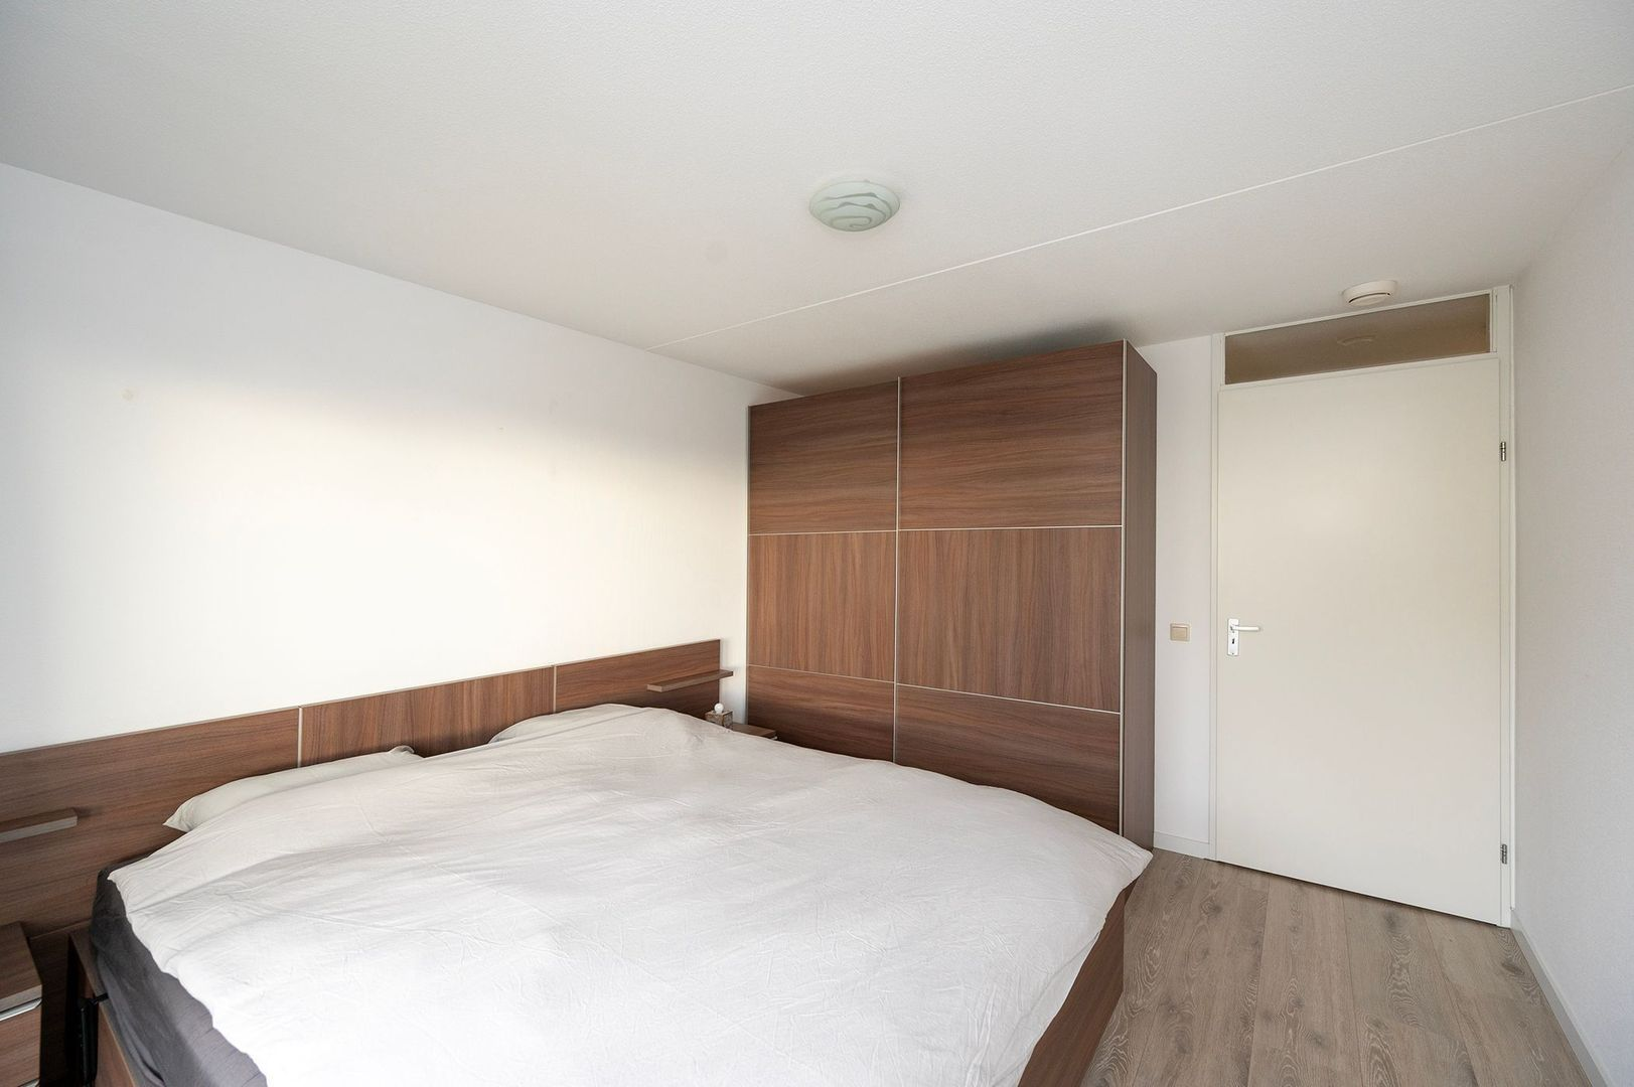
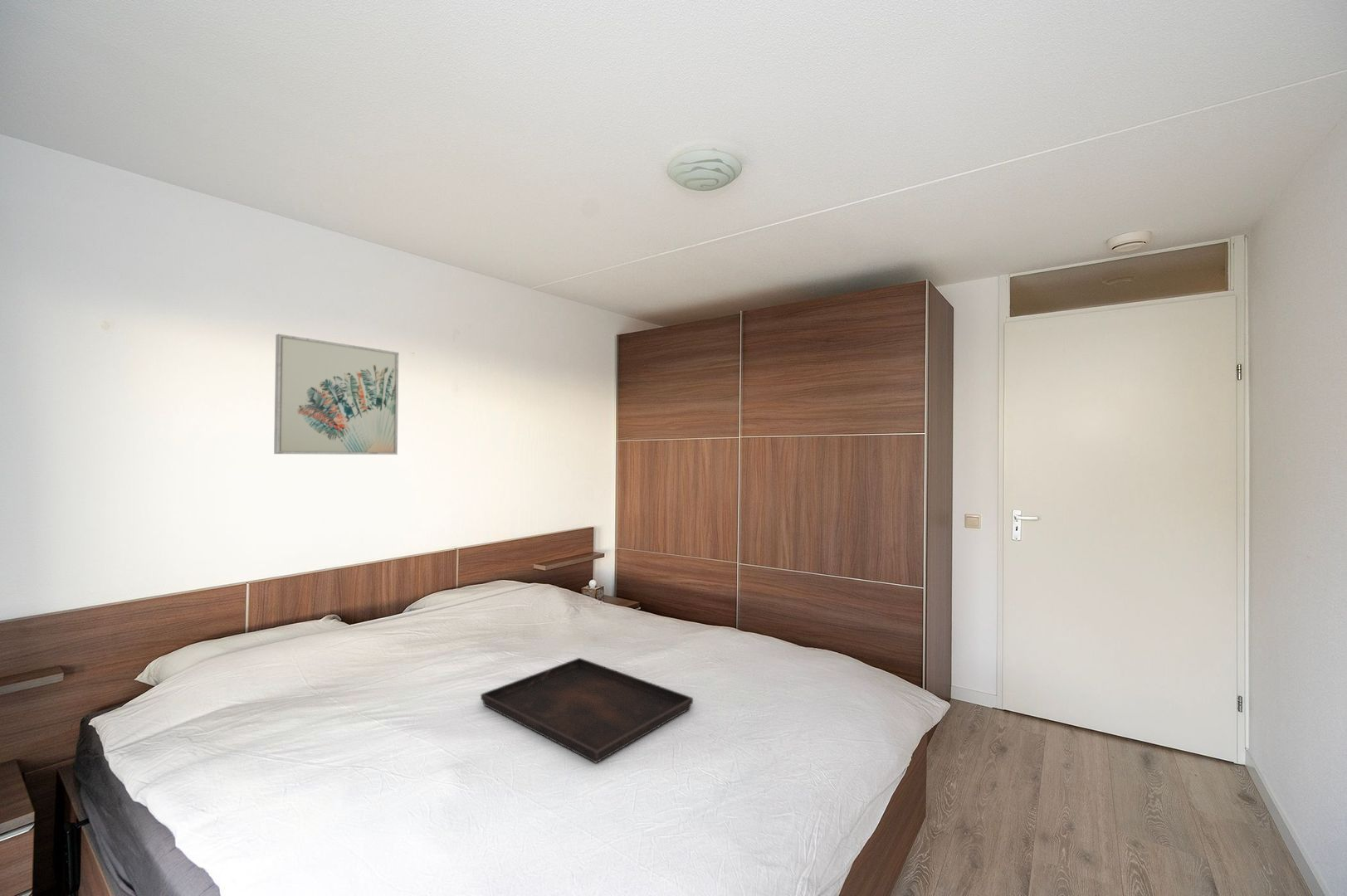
+ serving tray (586, 701)
+ wall art (341, 399)
